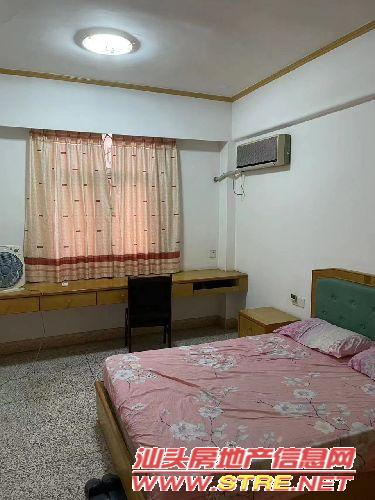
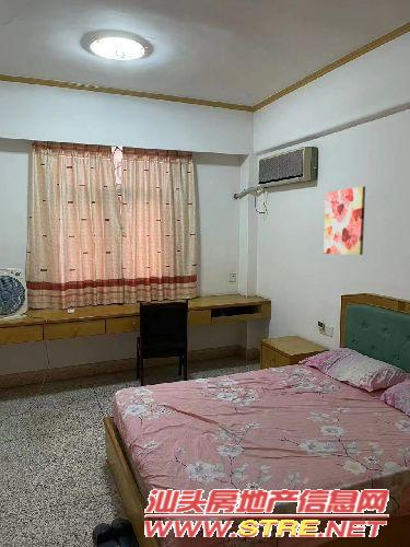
+ wall art (342, 222)
